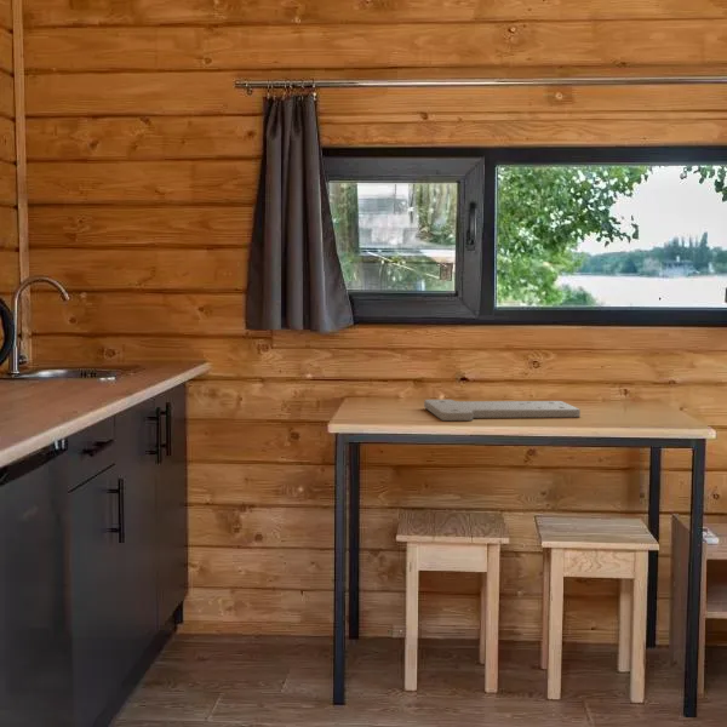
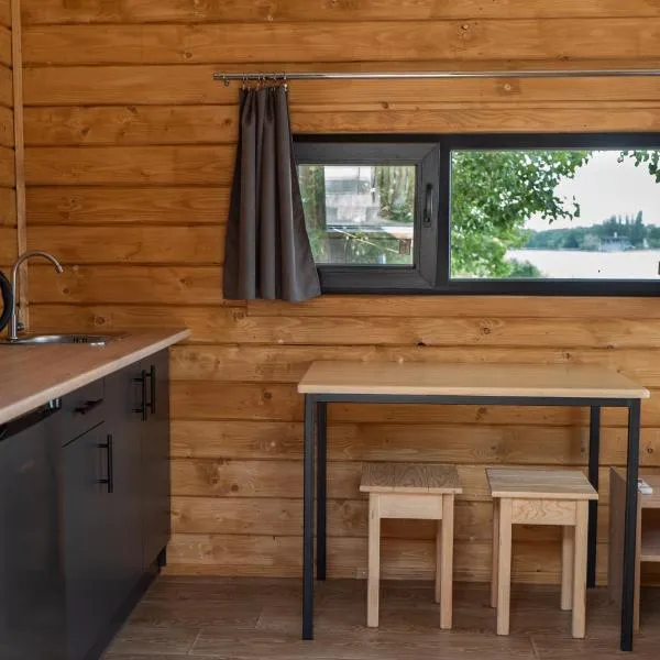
- cutting board (502, 408)
